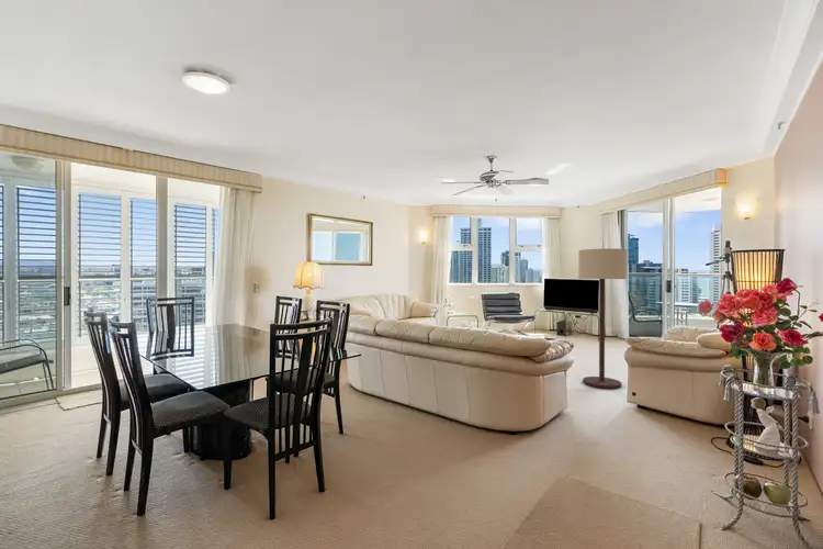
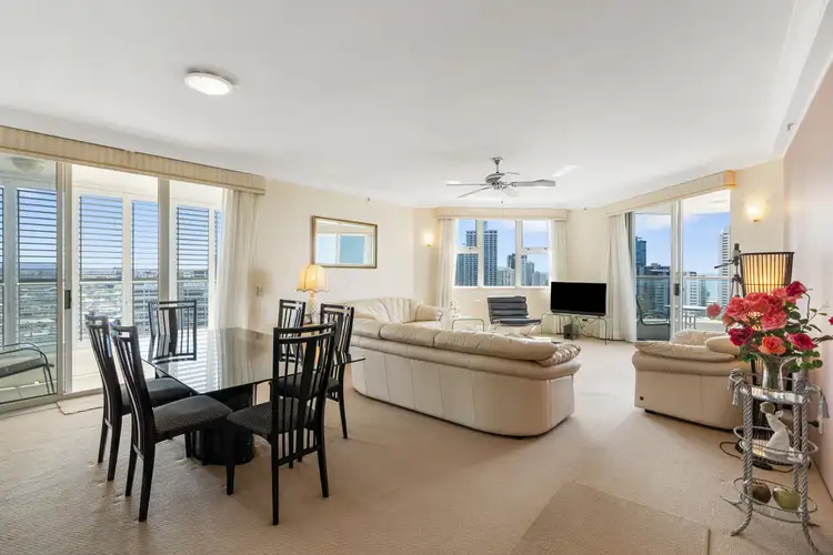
- floor lamp (601, 316)
